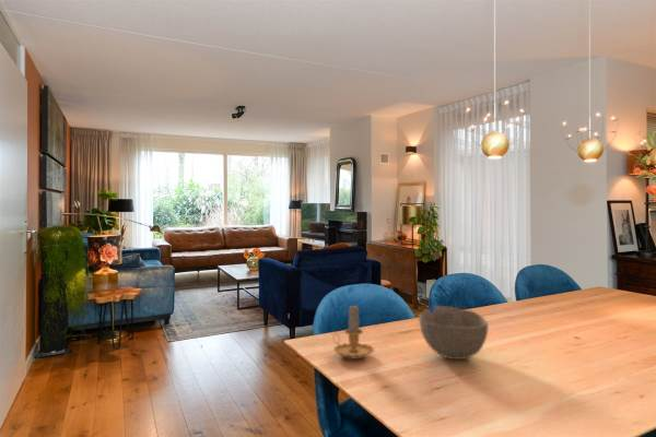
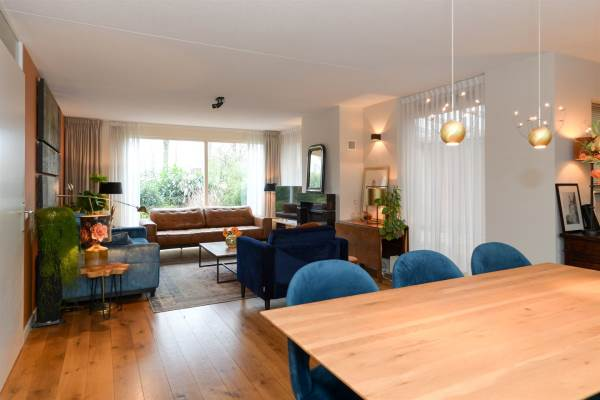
- bowl (453, 334)
- candle (350, 328)
